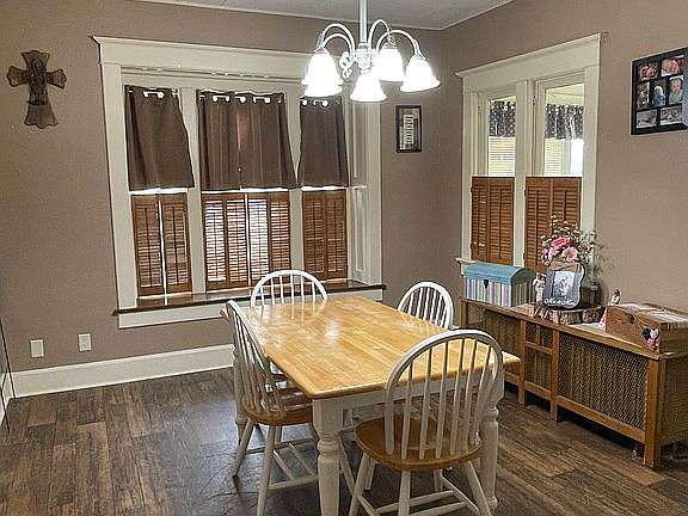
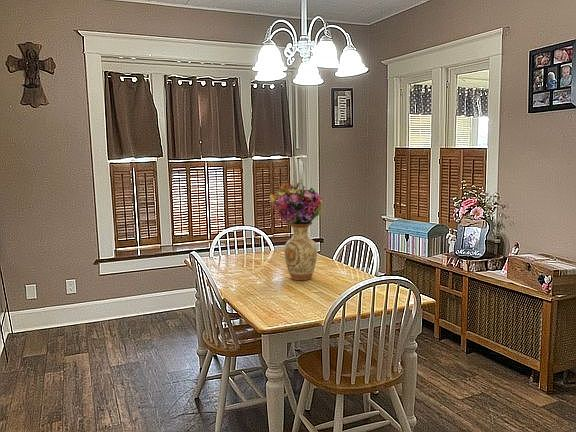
+ flower arrangement (296, 228)
